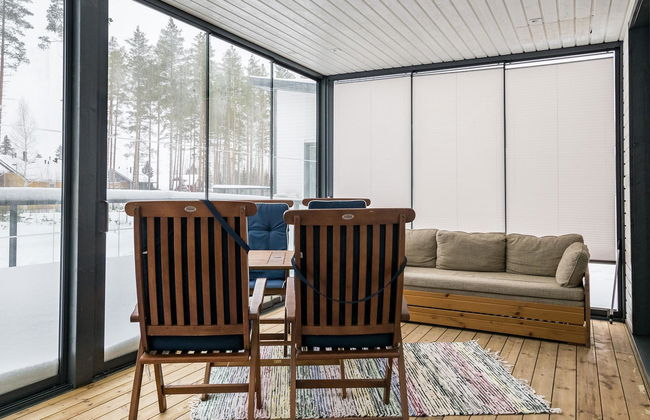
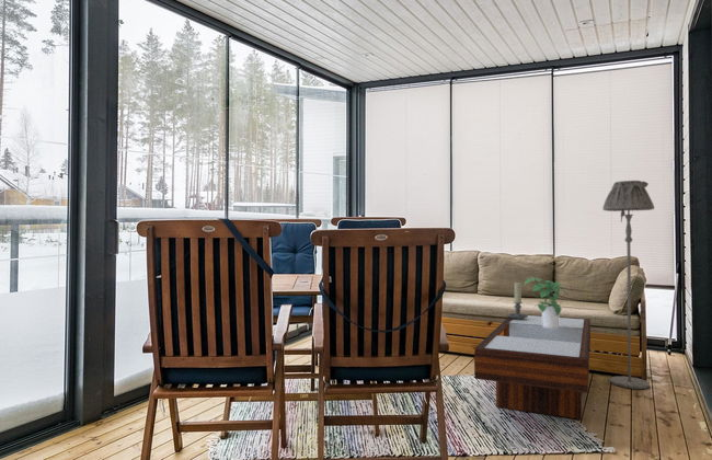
+ potted plant (546, 301)
+ candle holder (517, 300)
+ floor lamp (628, 281)
+ coffee table (541, 364)
